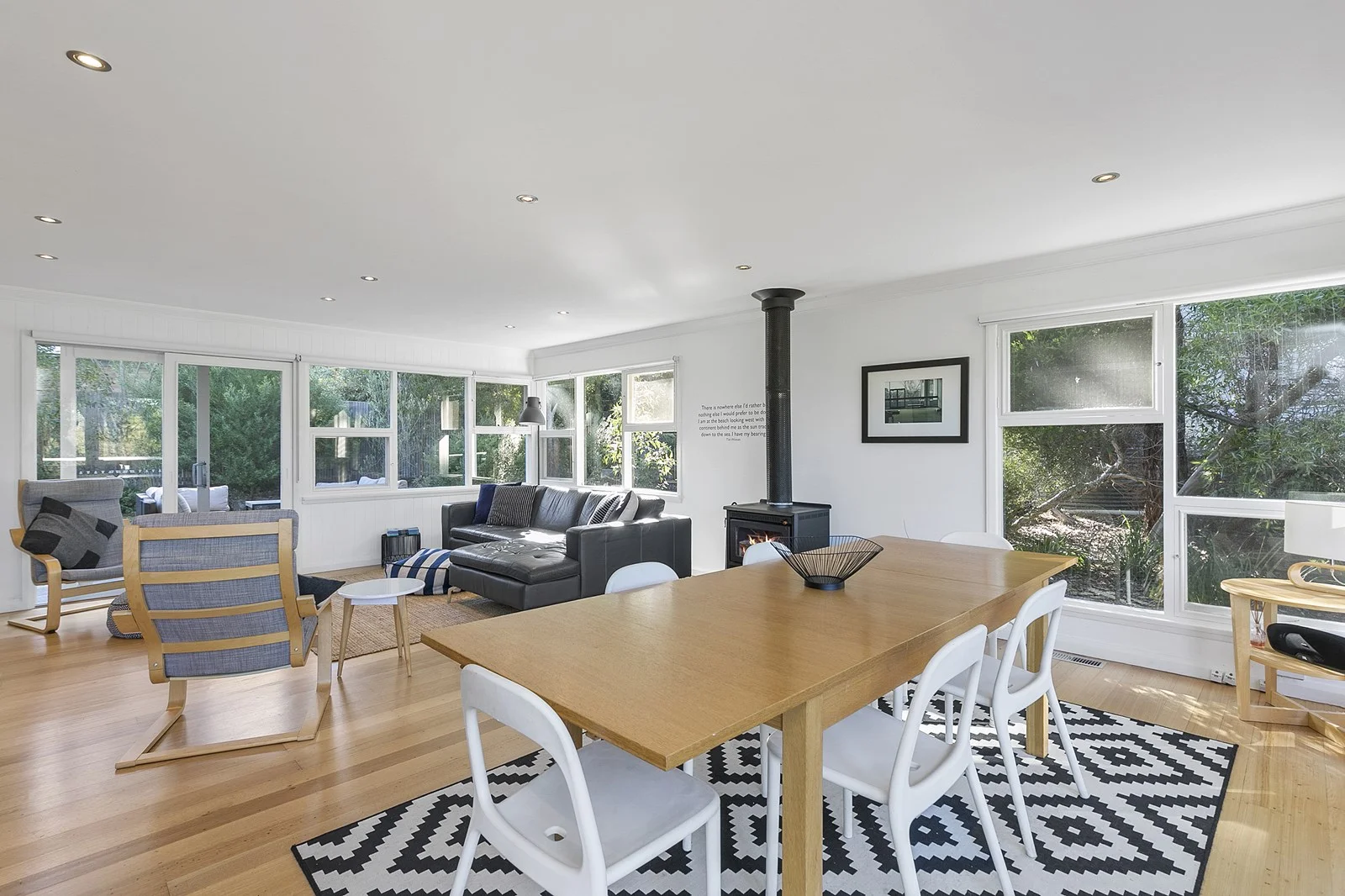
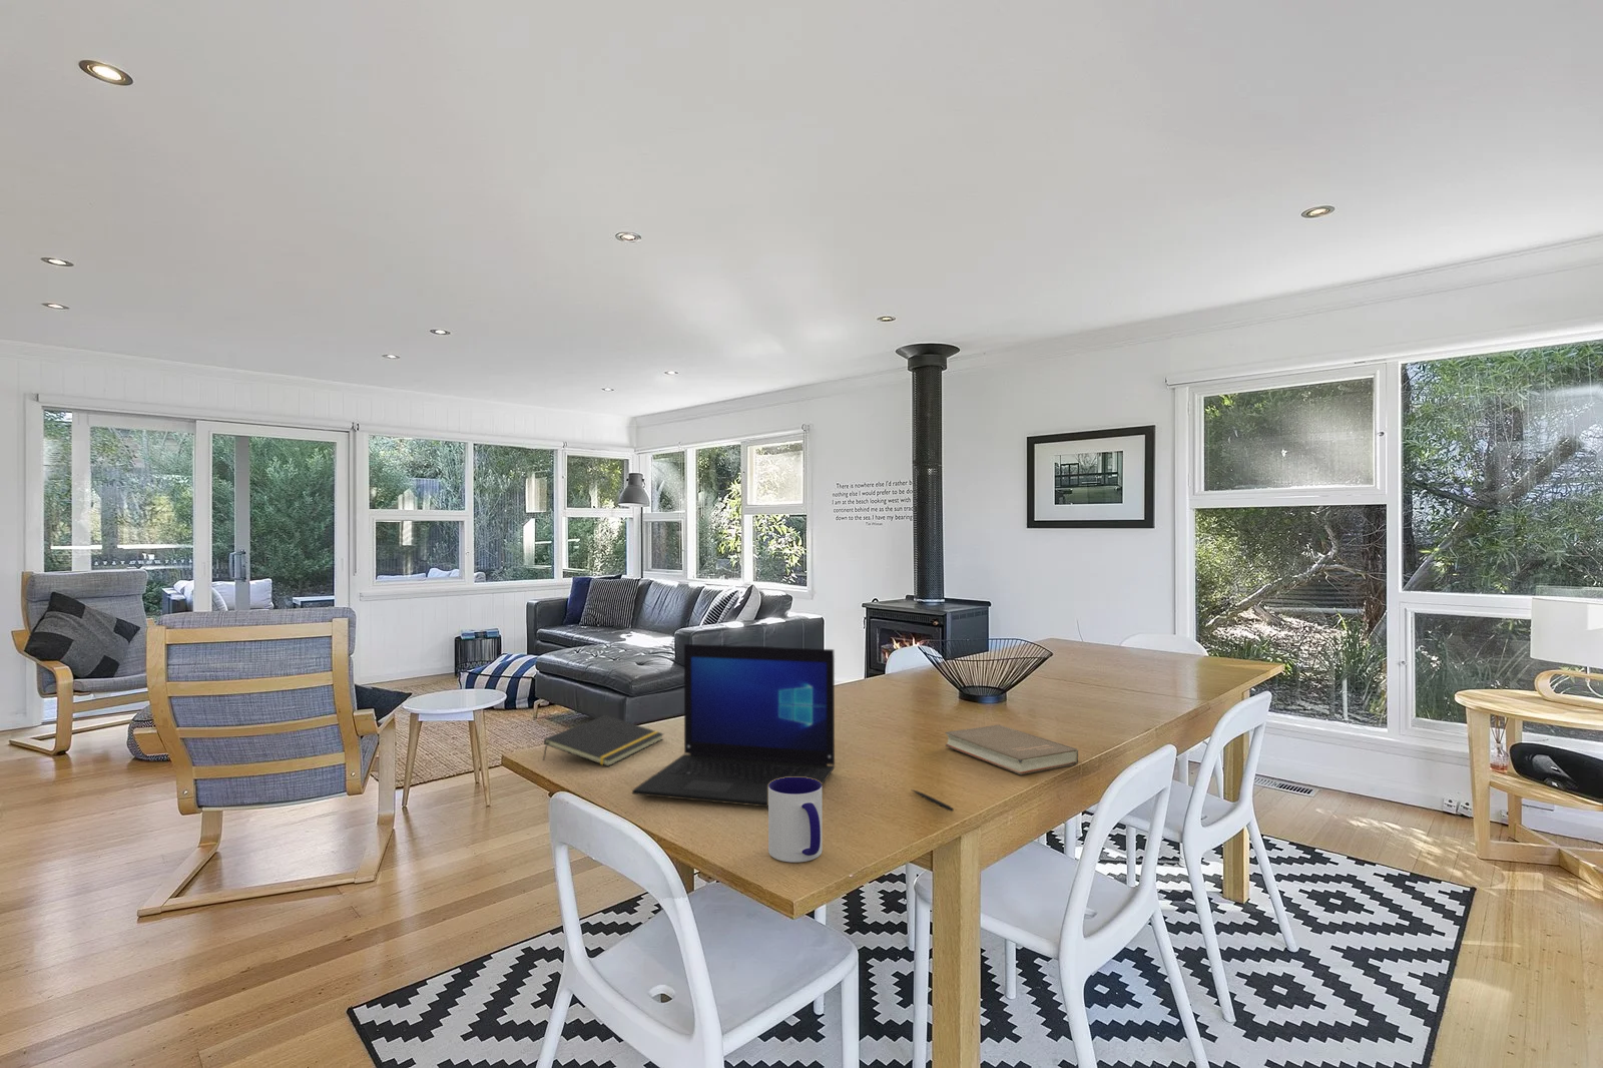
+ pen (931, 799)
+ book (1009, 746)
+ mug (800, 821)
+ notepad (607, 738)
+ laptop (739, 719)
